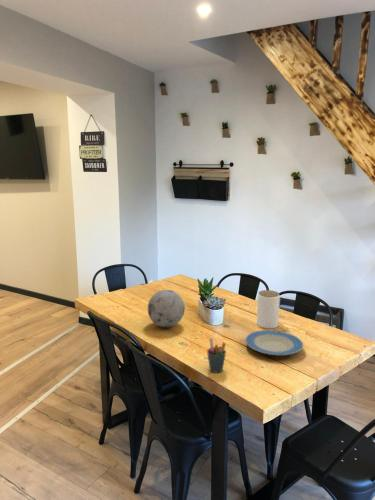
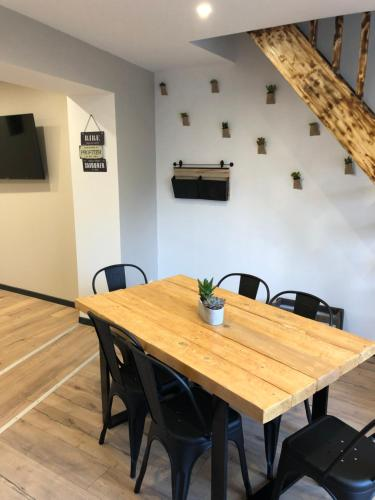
- pen holder (216, 355)
- plate (273, 344)
- jar (268, 308)
- decorative orb (166, 308)
